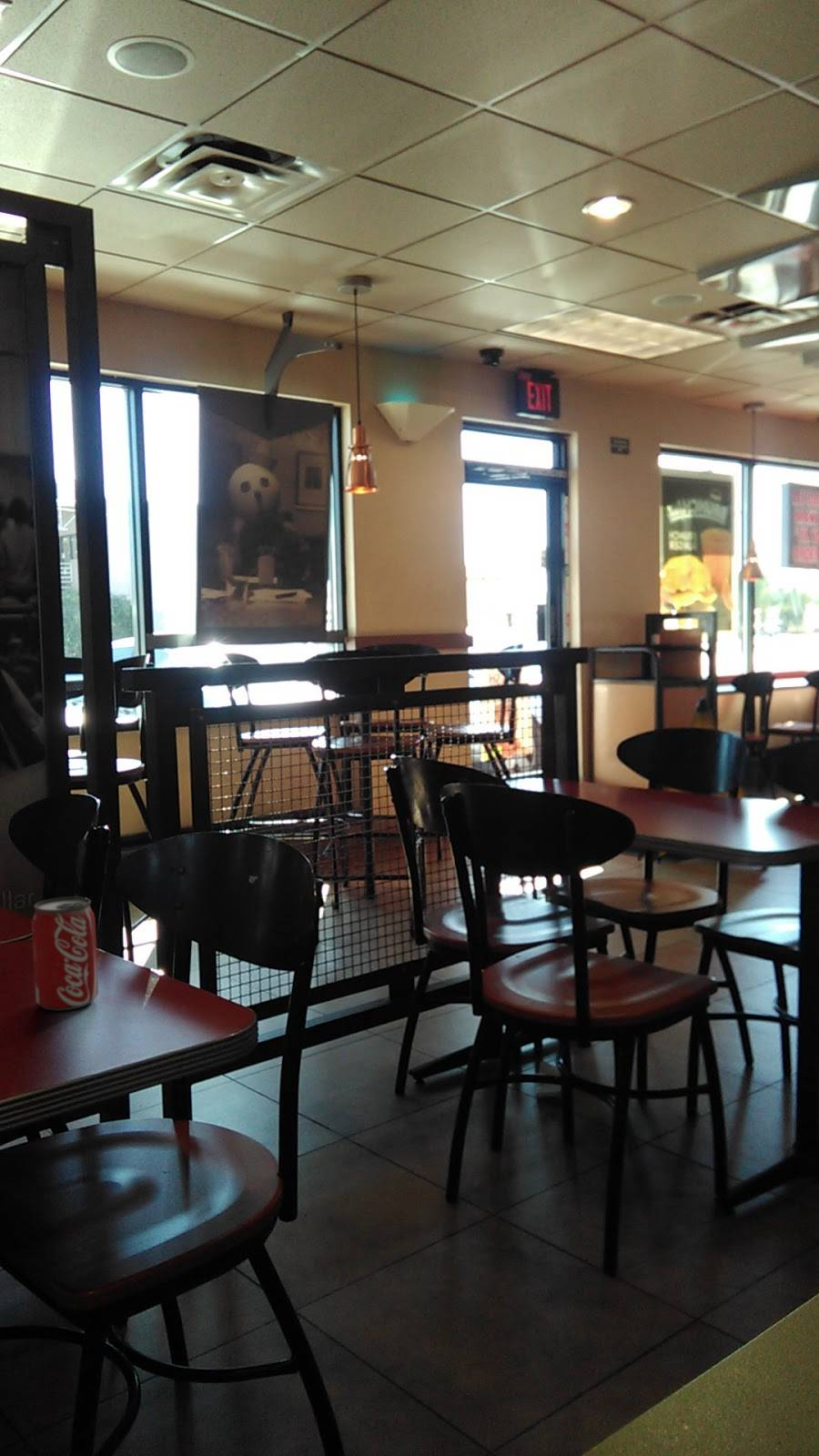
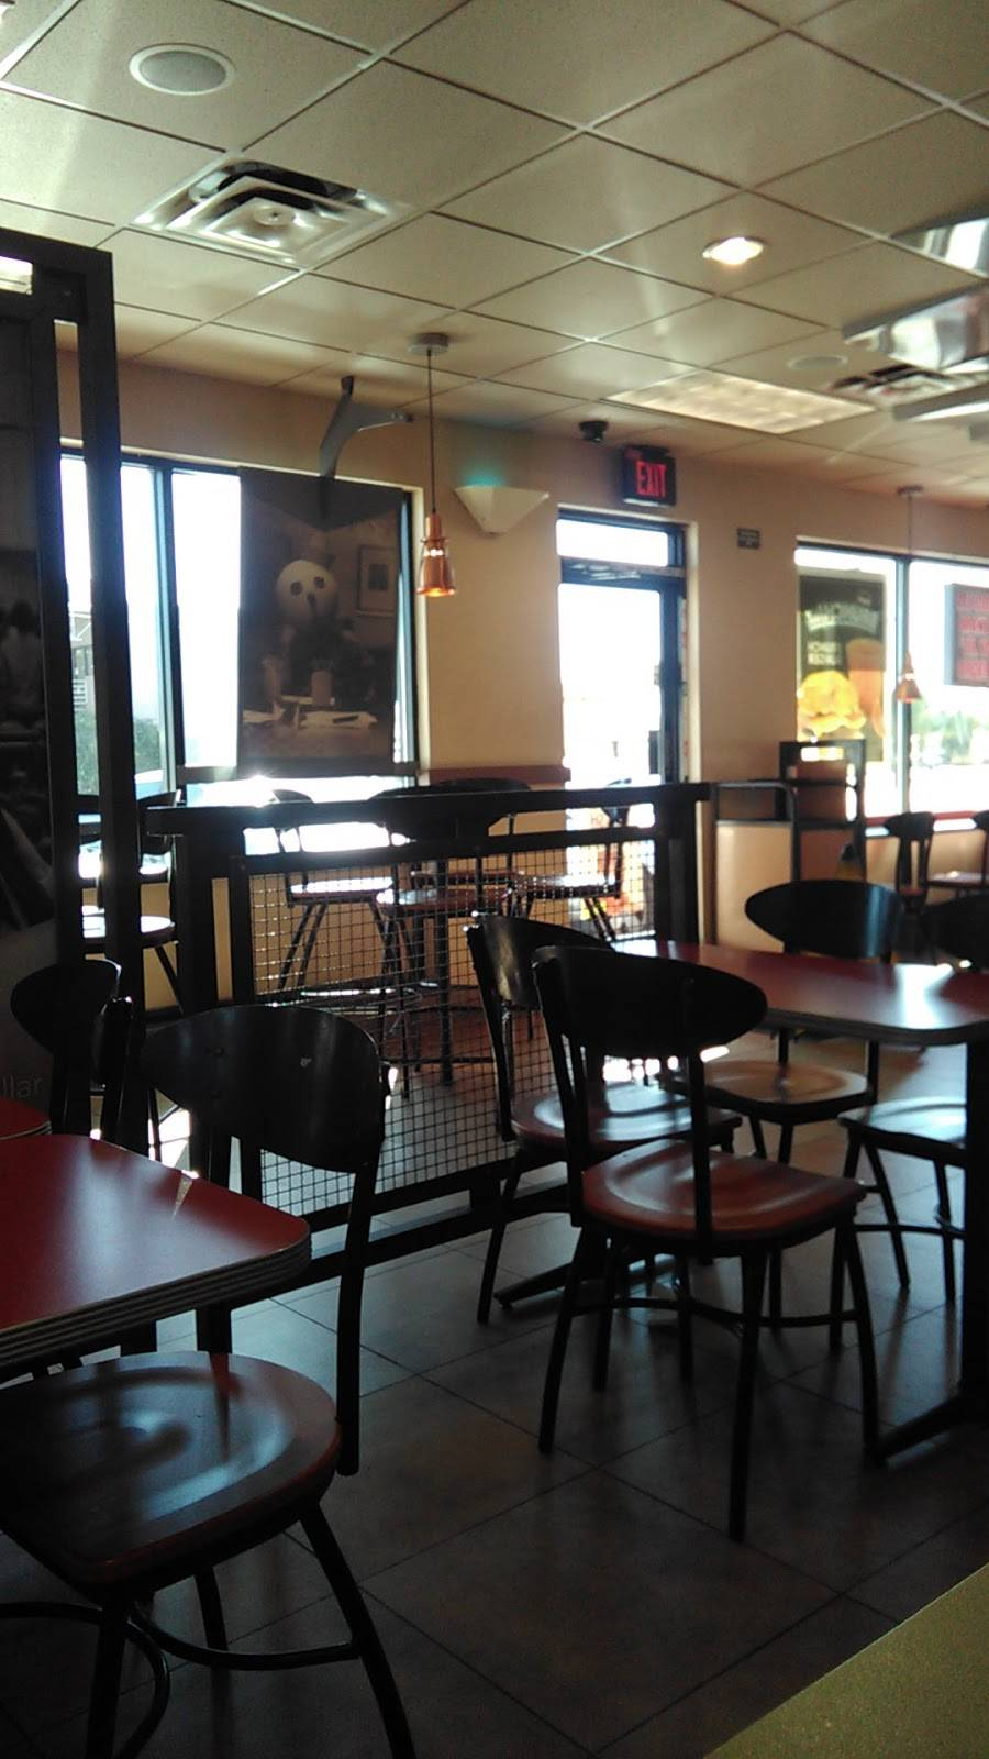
- beverage can (65, 952)
